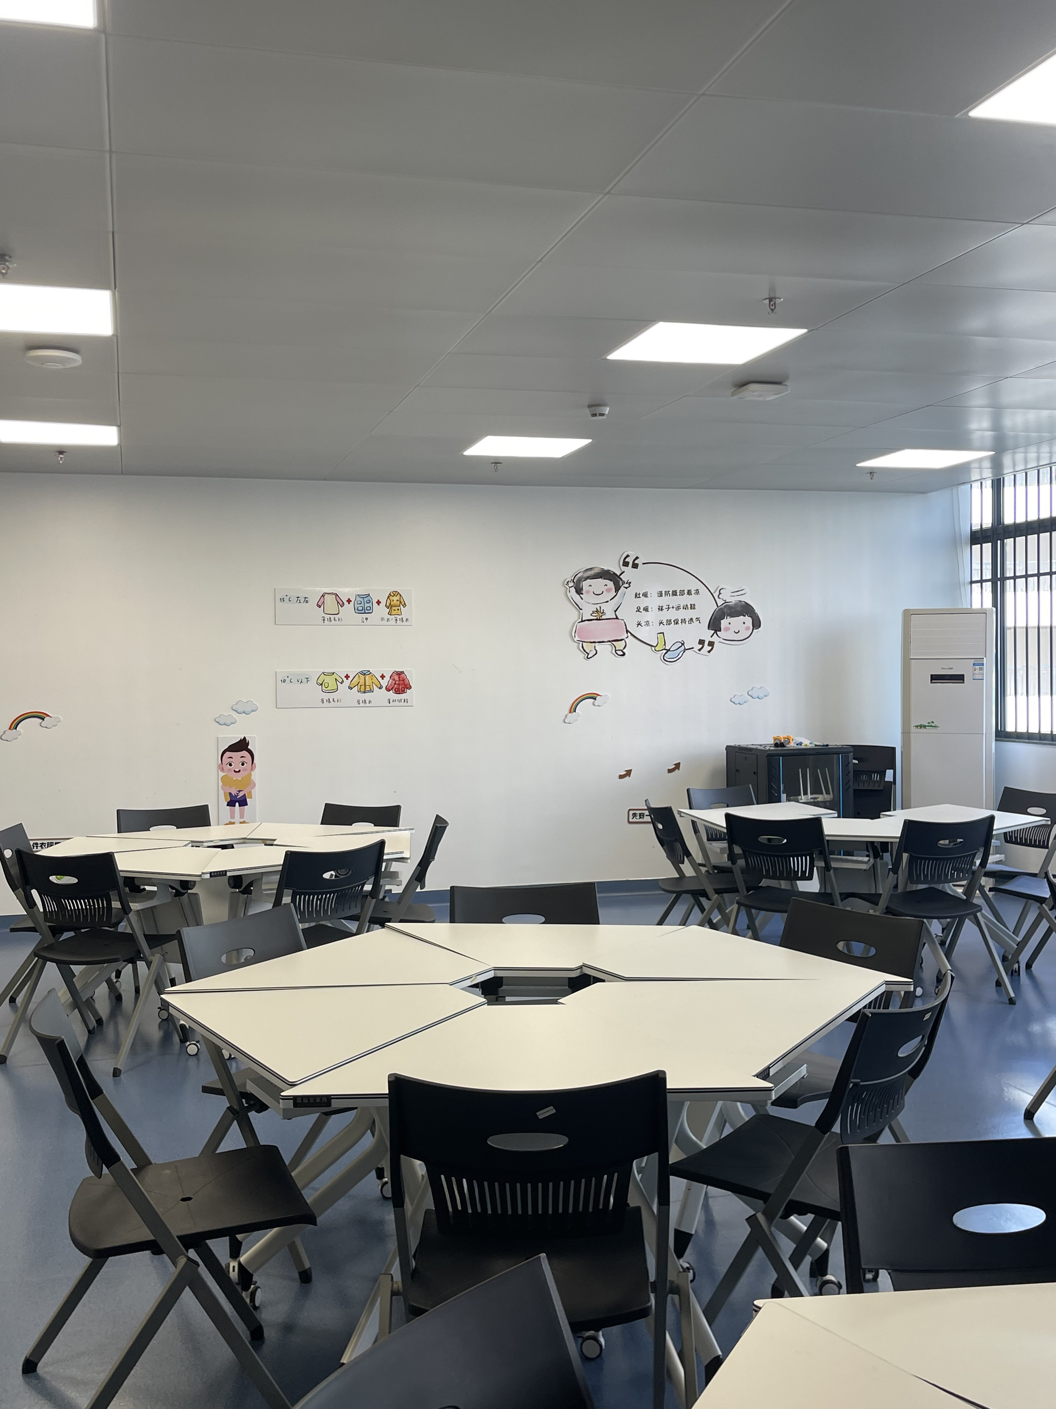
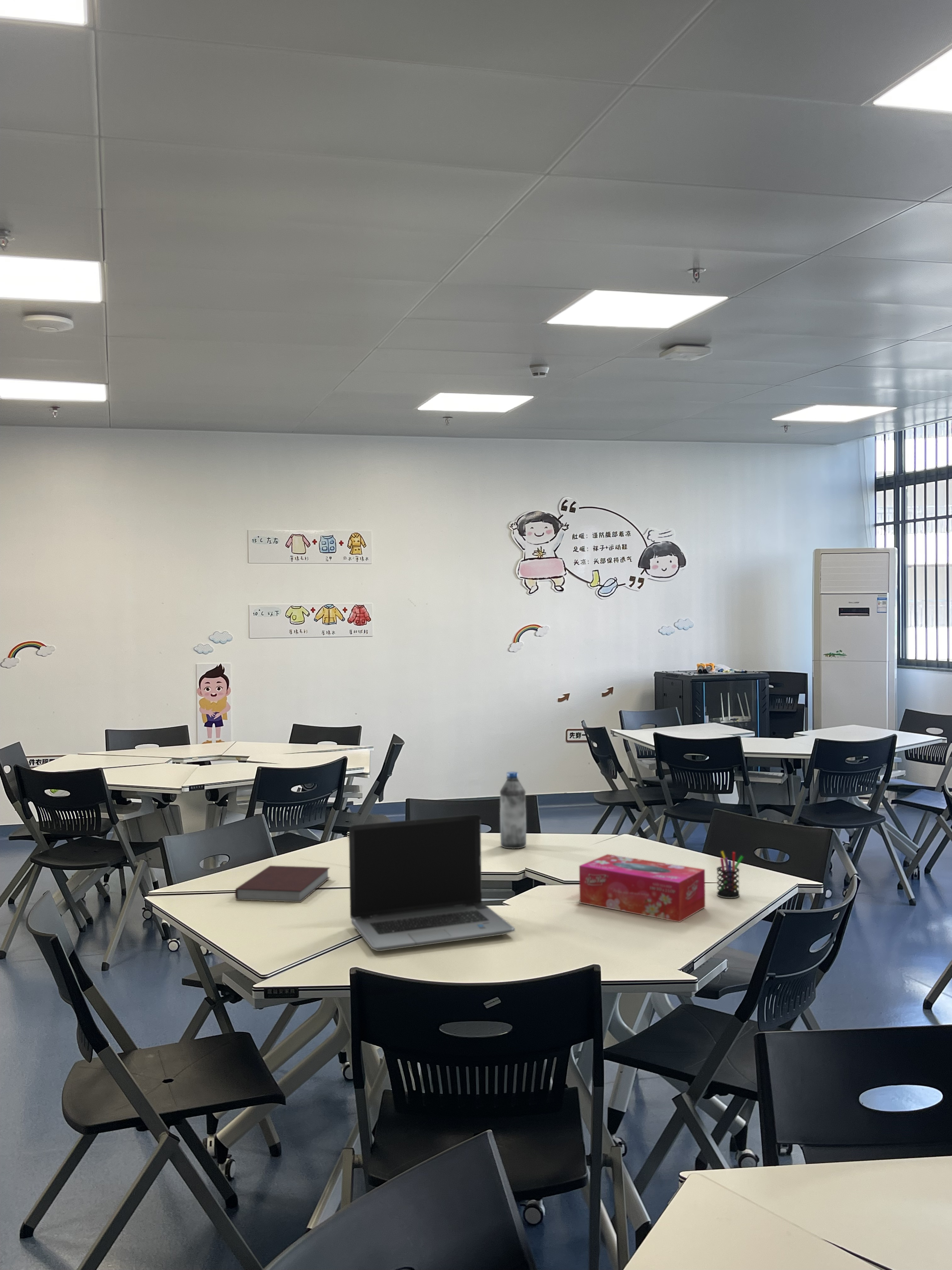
+ tissue box (641, 886)
+ notebook (284, 883)
+ water bottle (513, 809)
+ pen holder (731, 872)
+ laptop computer (430, 880)
